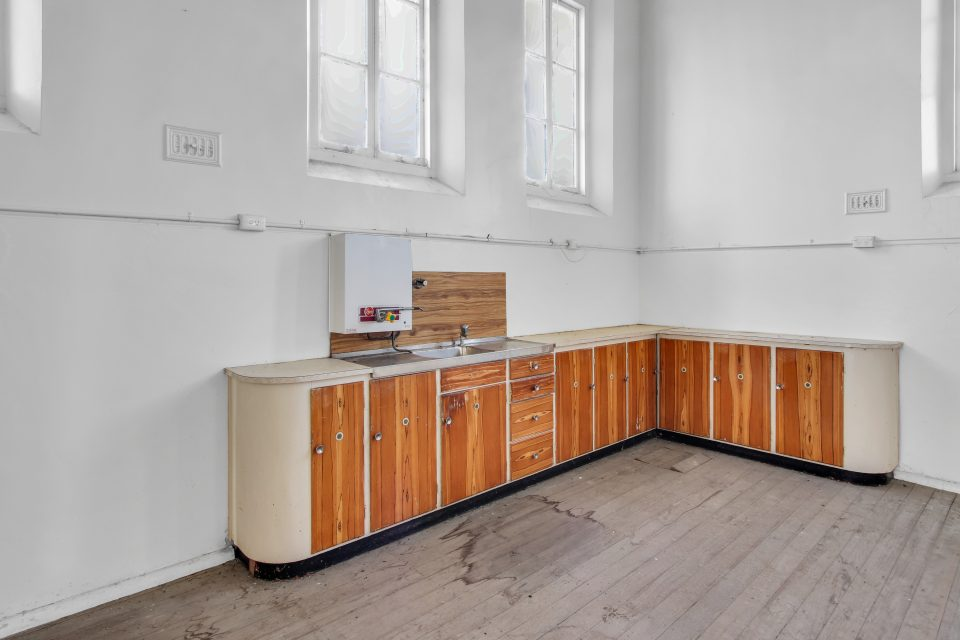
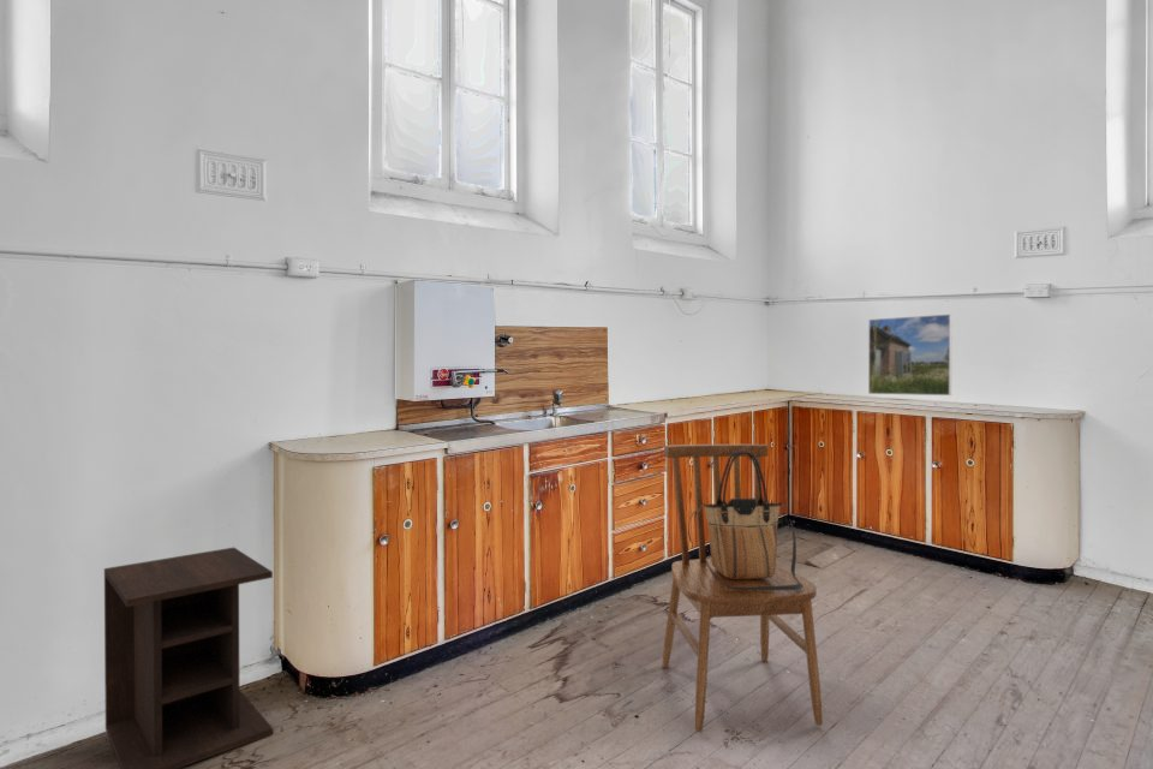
+ nightstand (187, 650)
+ dining chair (734, 579)
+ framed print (908, 356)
+ tote bag (743, 514)
